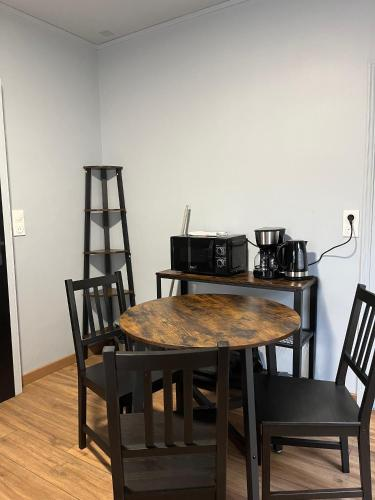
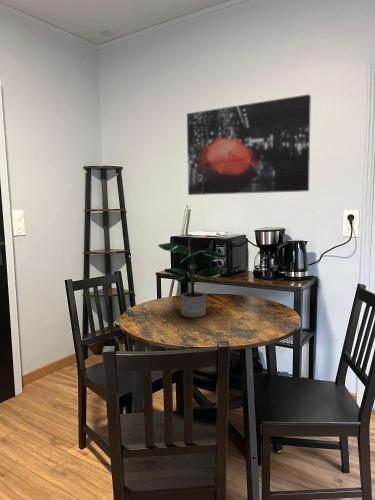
+ potted plant (192, 278)
+ wall art (243, 149)
